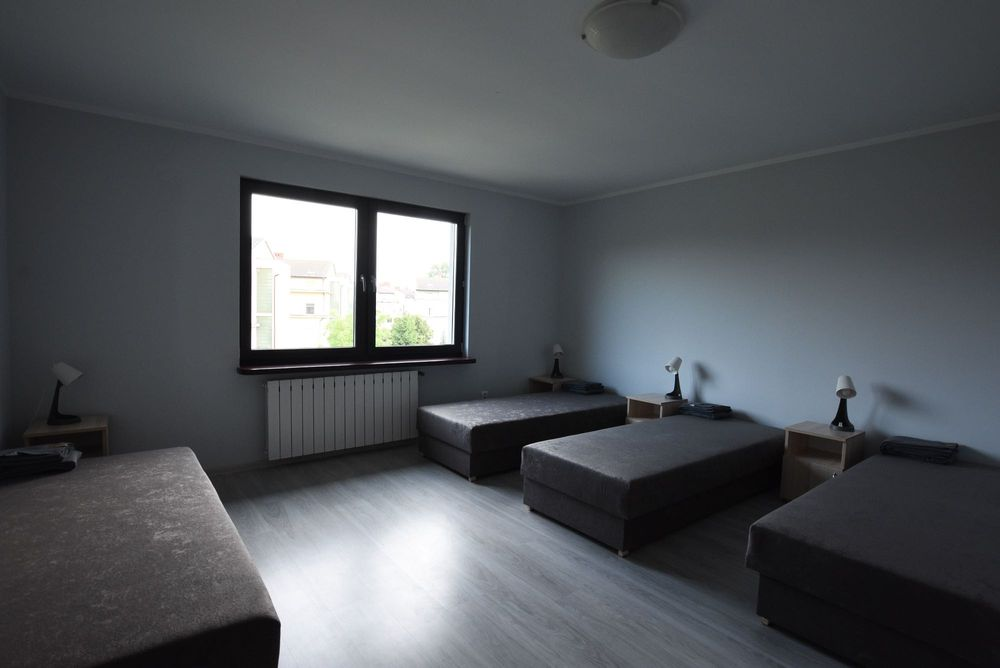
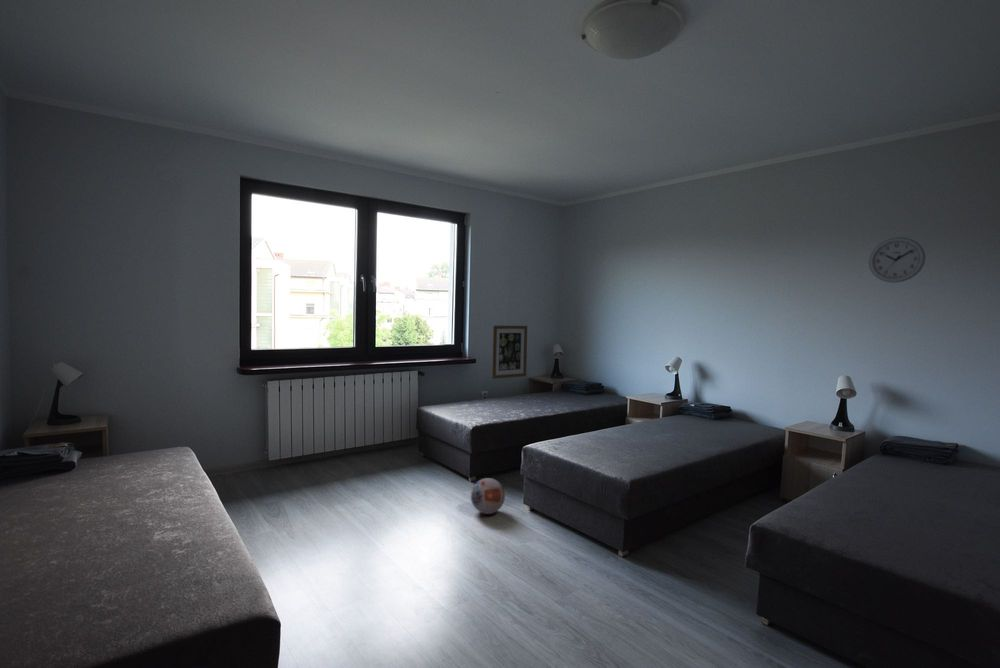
+ wall clock (895, 259)
+ wall art (510, 351)
+ ball (487, 495)
